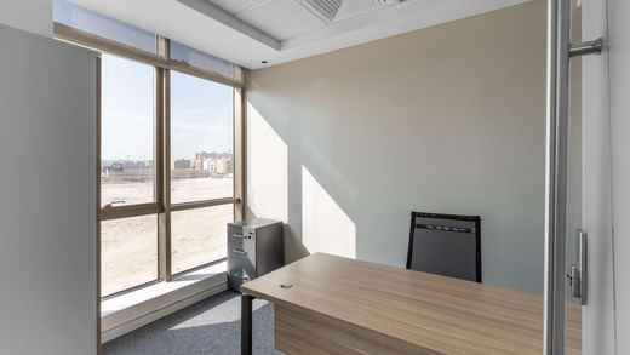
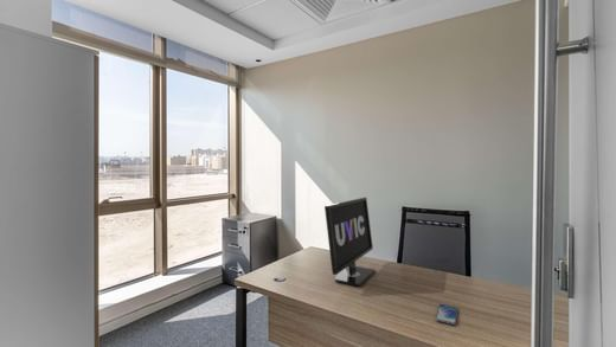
+ smartphone (447, 314)
+ monitor (353, 238)
